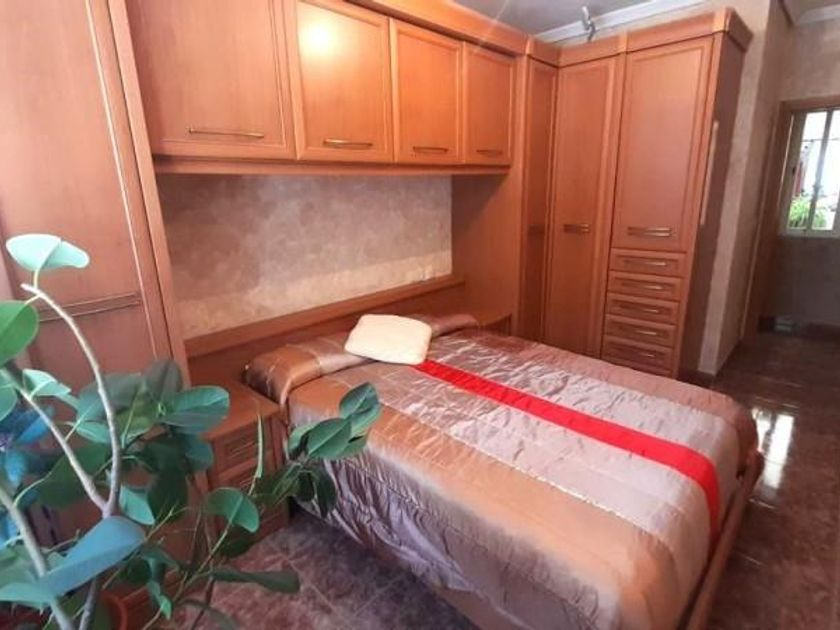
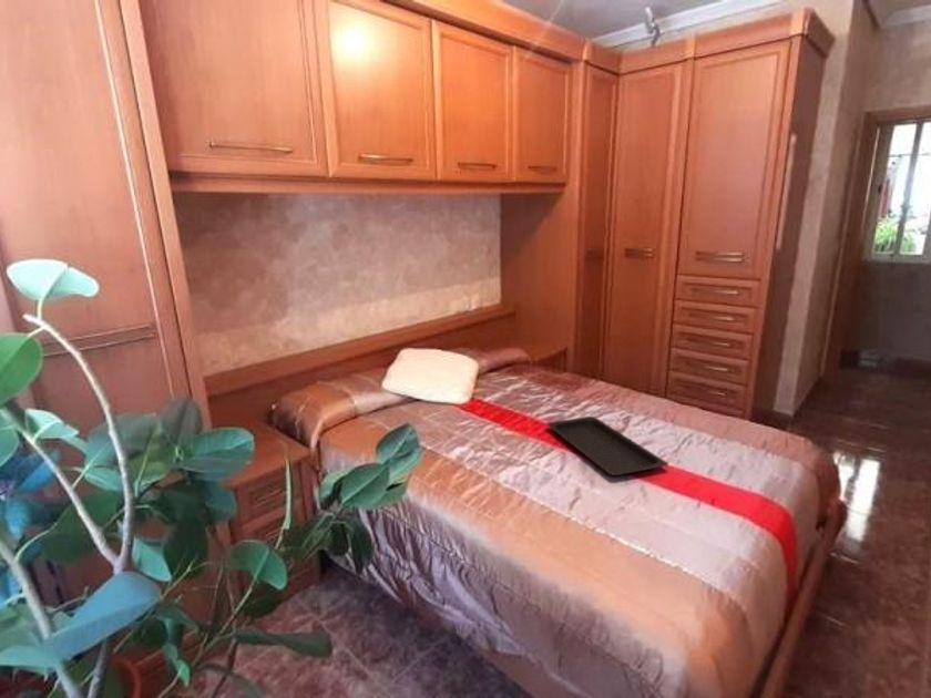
+ serving tray (601, 444)
